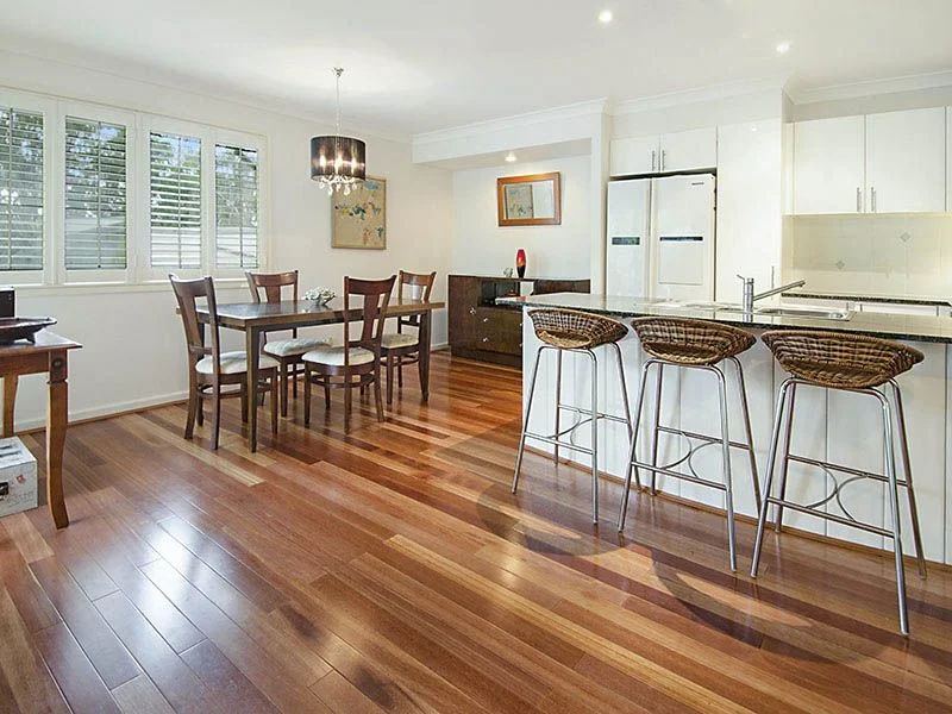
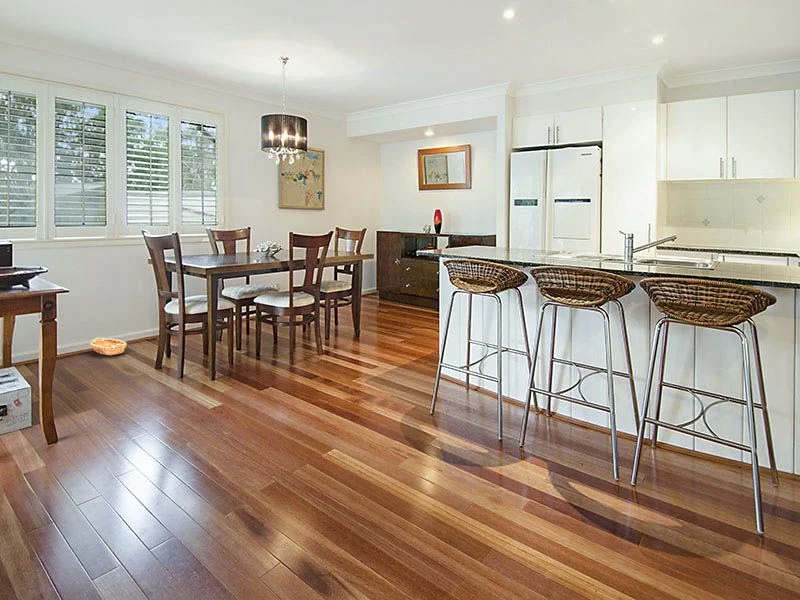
+ basket (108, 344)
